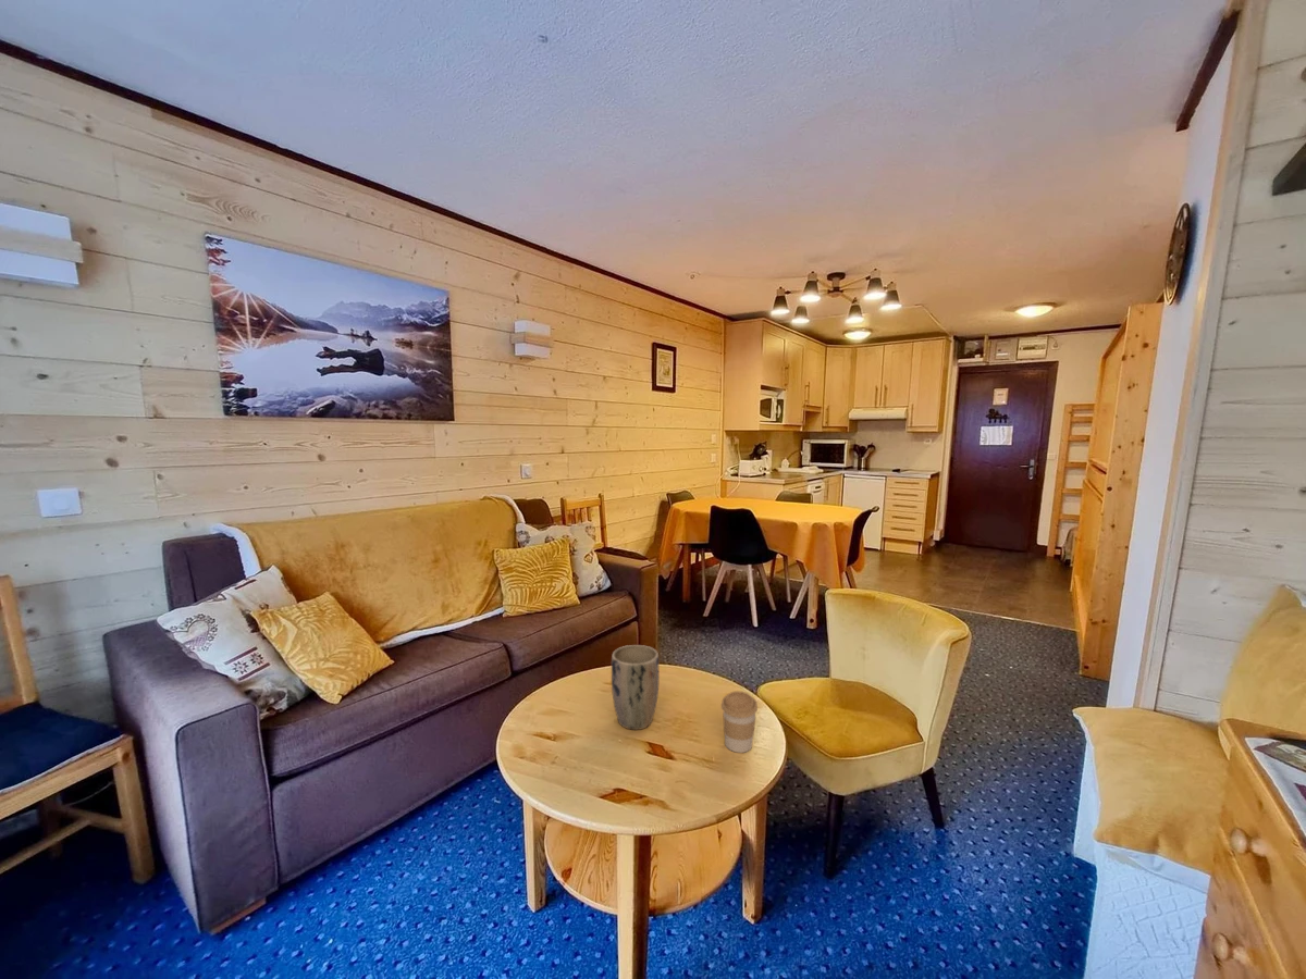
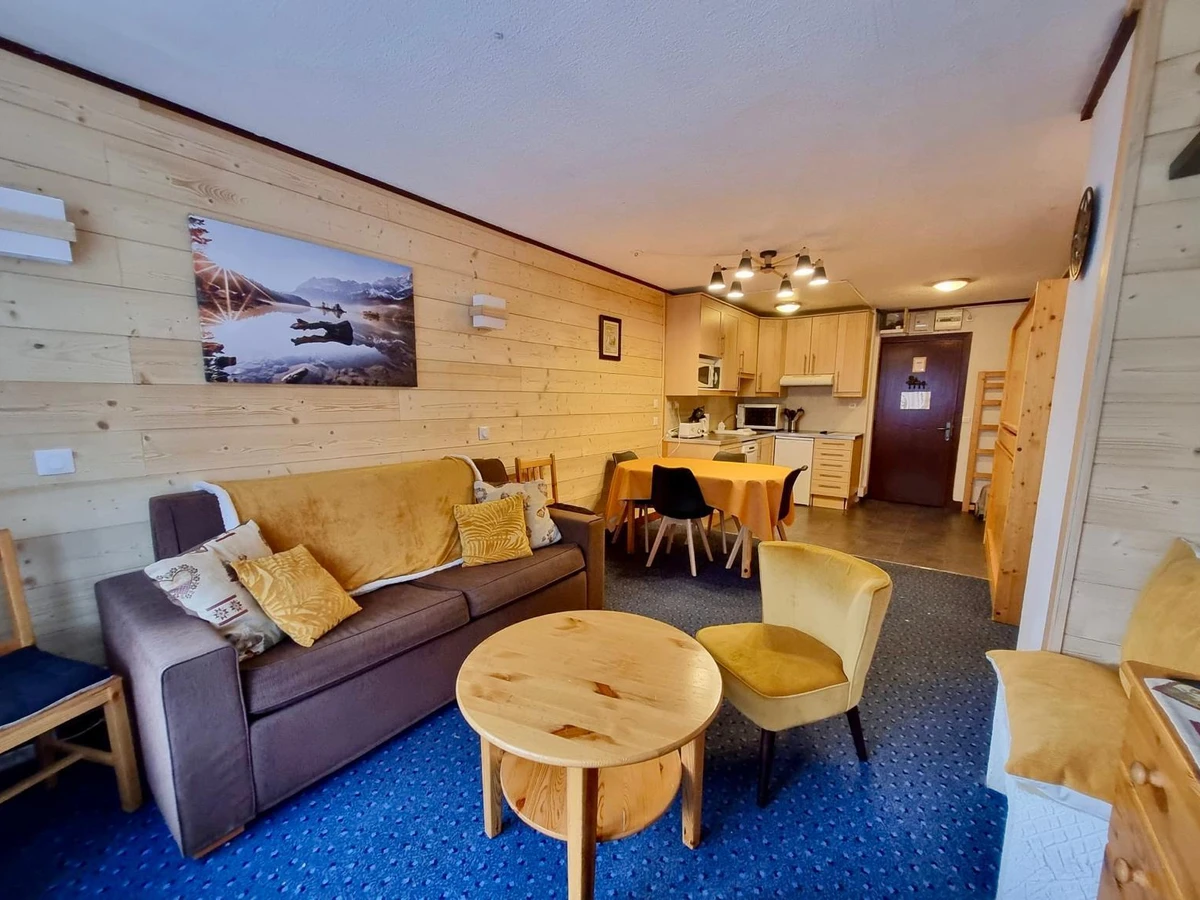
- plant pot (634, 687)
- coffee cup (739, 720)
